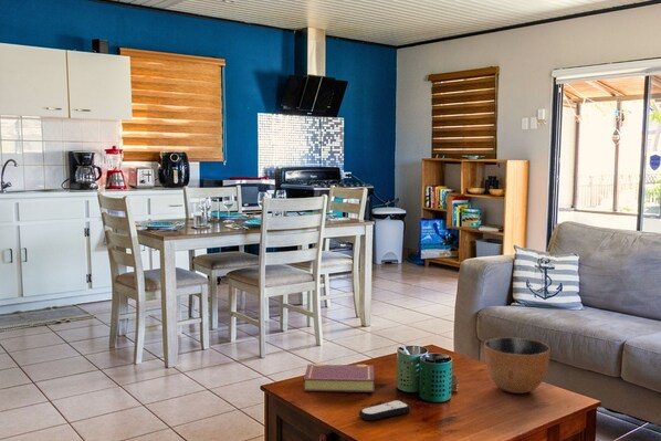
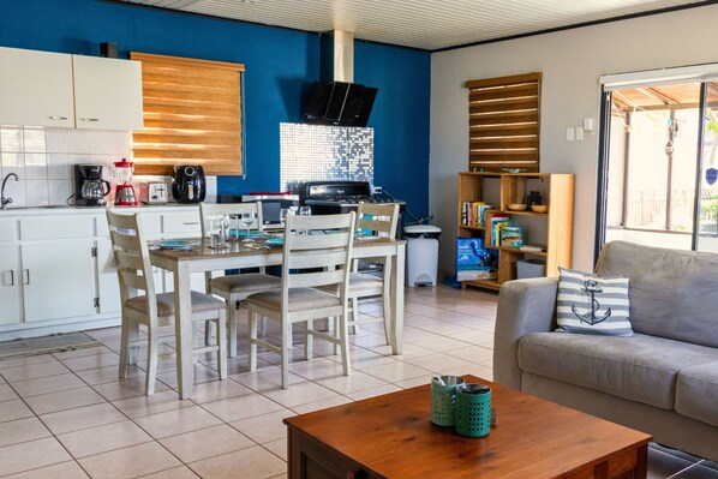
- bowl (516, 367)
- book (338, 376)
- remote control (384, 410)
